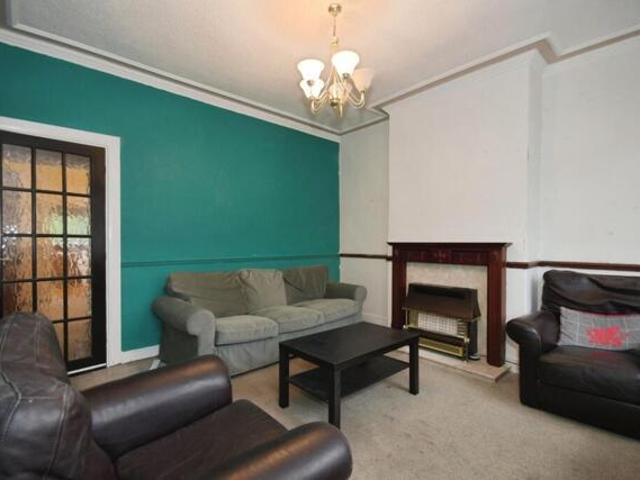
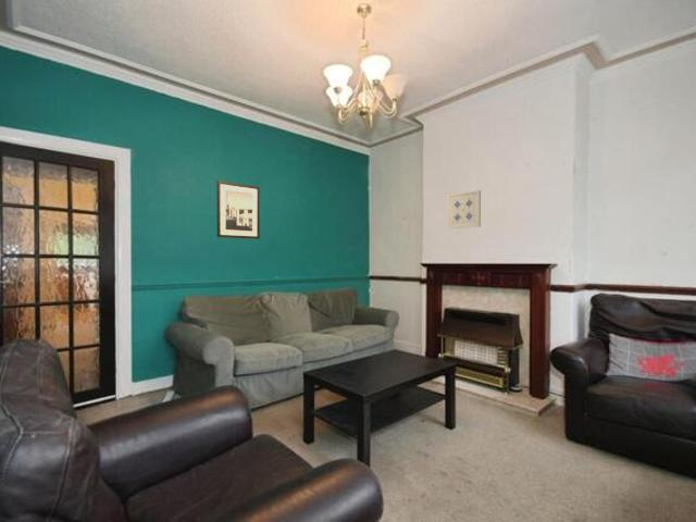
+ wall art (463, 210)
+ wall art (238, 211)
